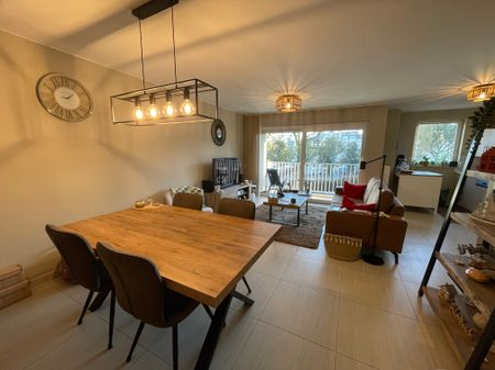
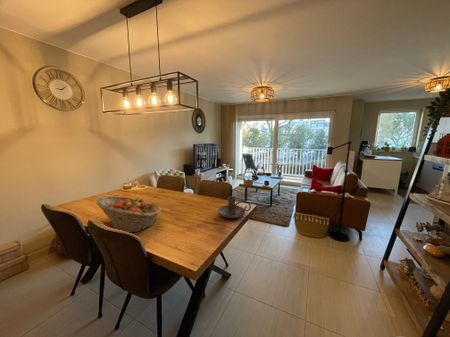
+ candle holder (234, 206)
+ fruit basket (130, 210)
